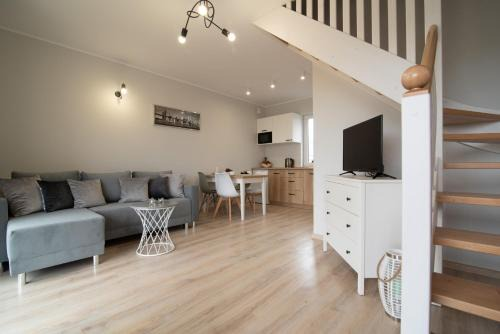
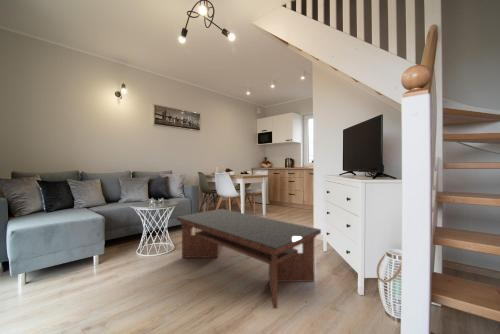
+ coffee table (240, 244)
